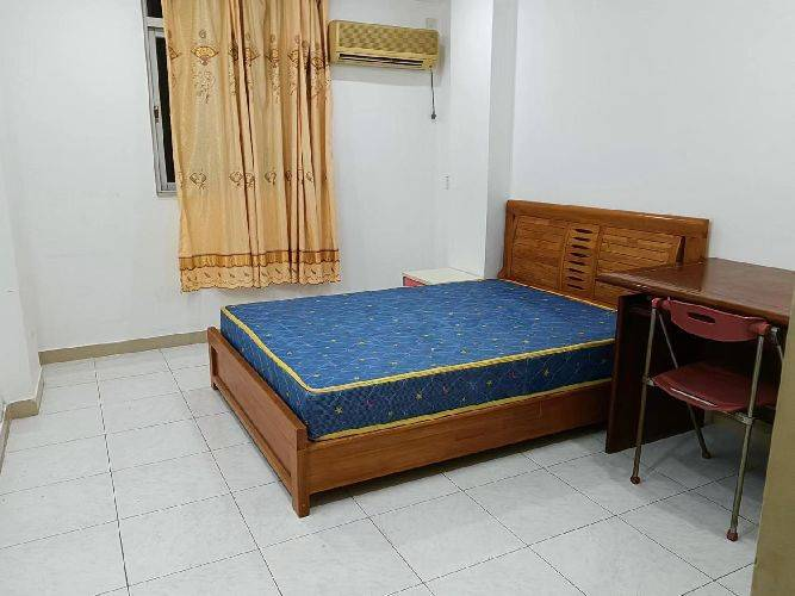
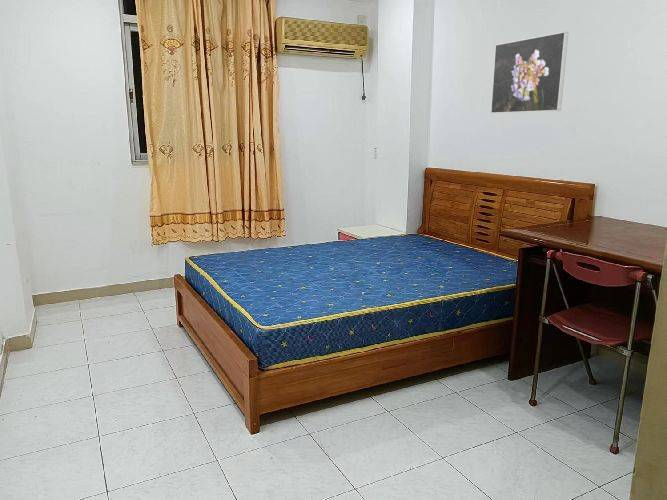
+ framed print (526, 76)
